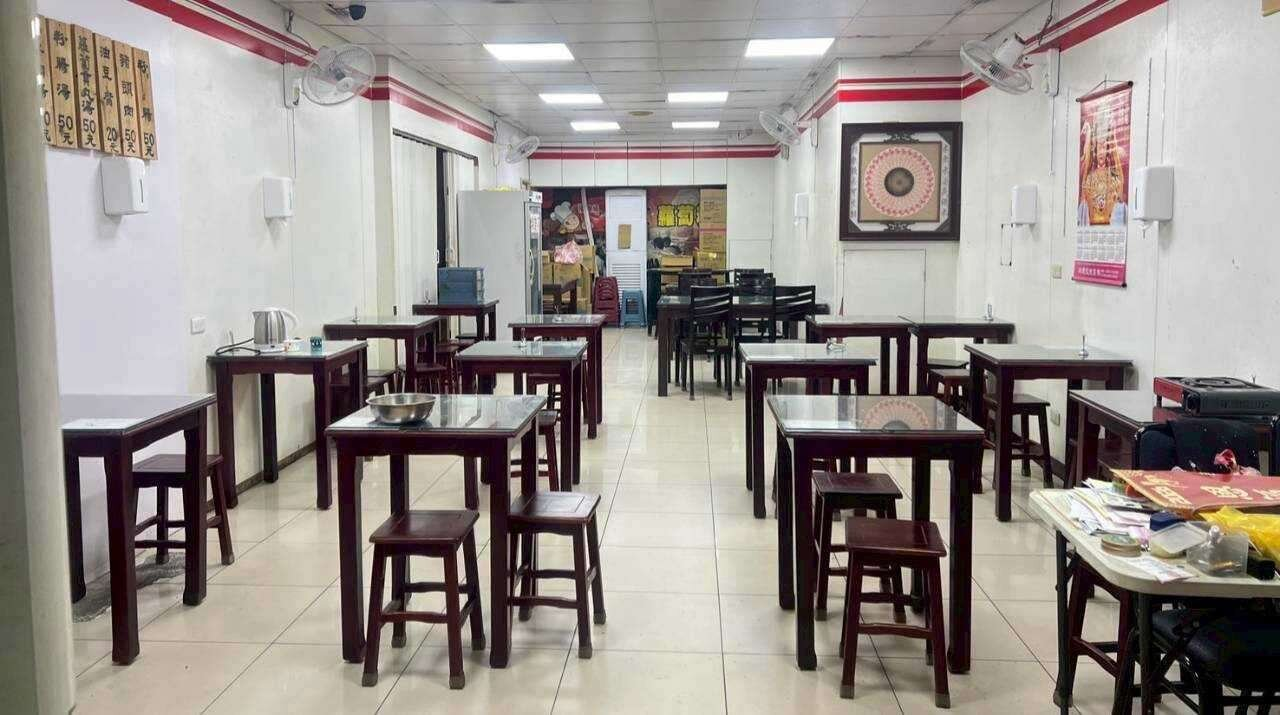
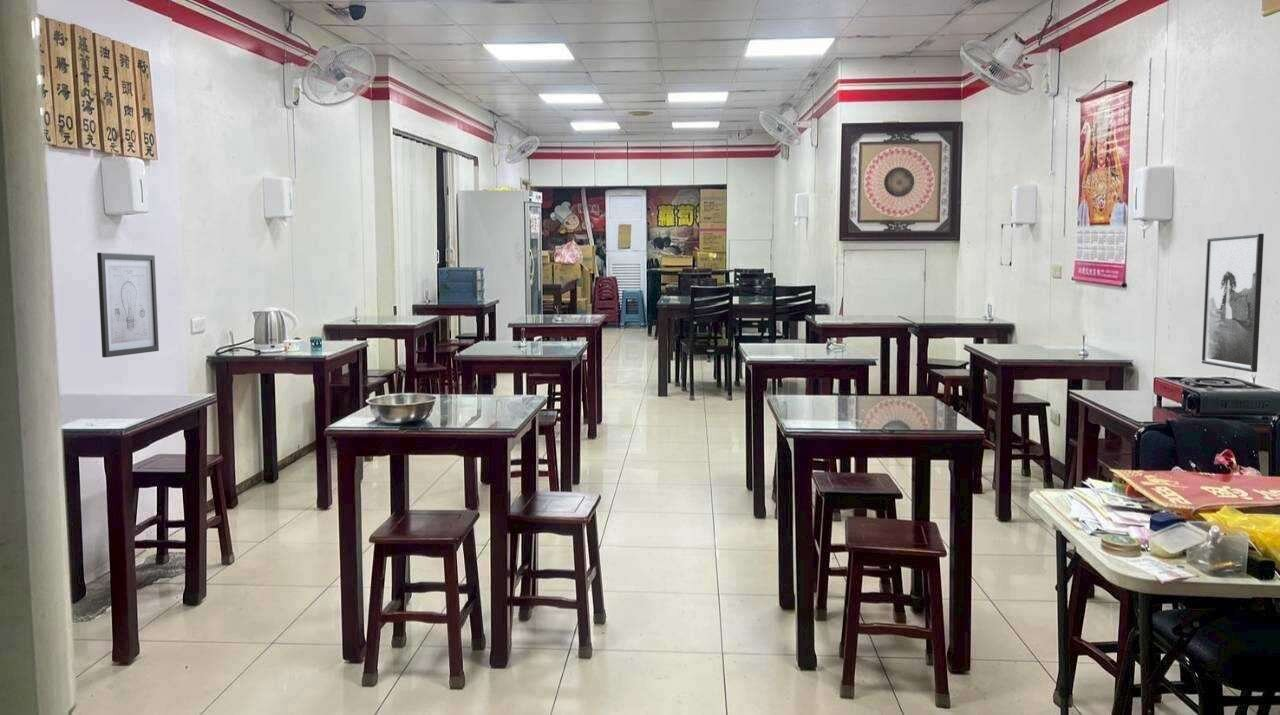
+ wall art (129, 304)
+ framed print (1231, 302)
